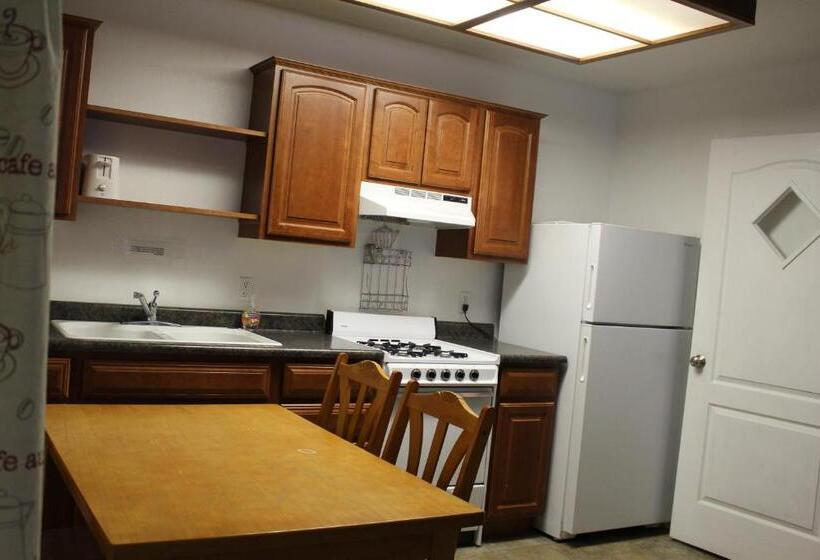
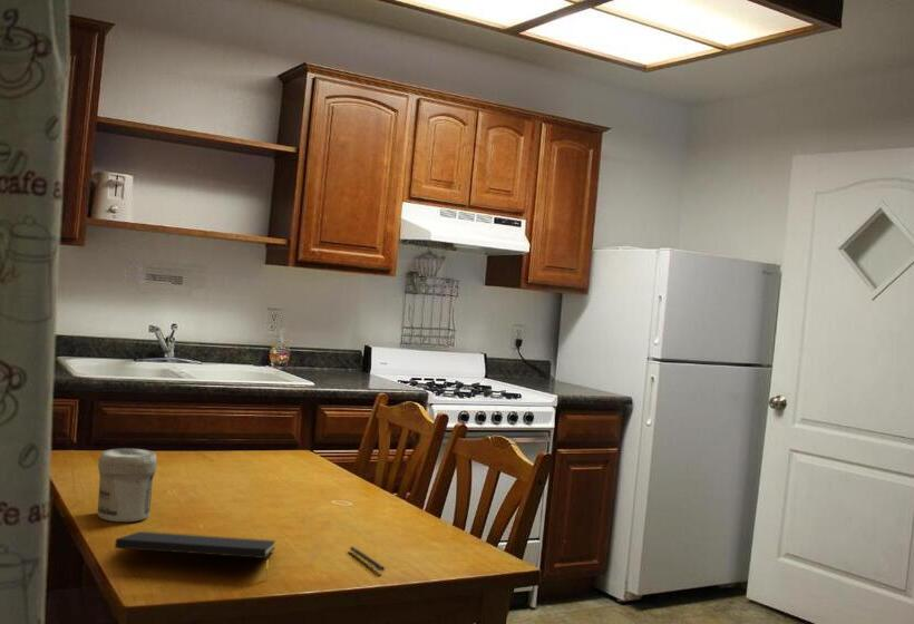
+ notepad (200, 544)
+ pen (364, 557)
+ jar (126, 484)
